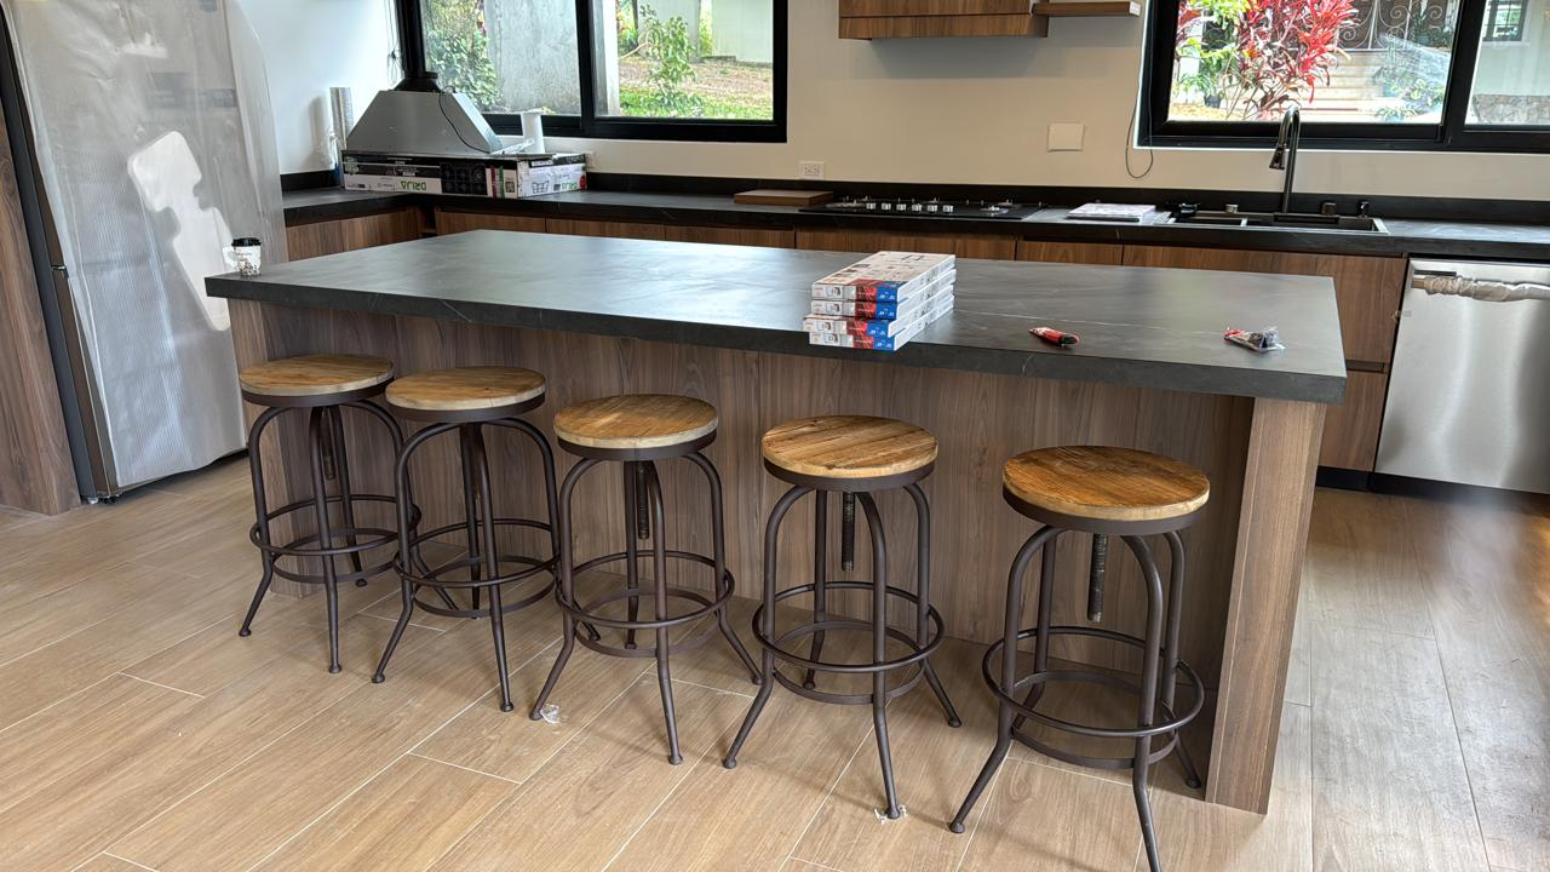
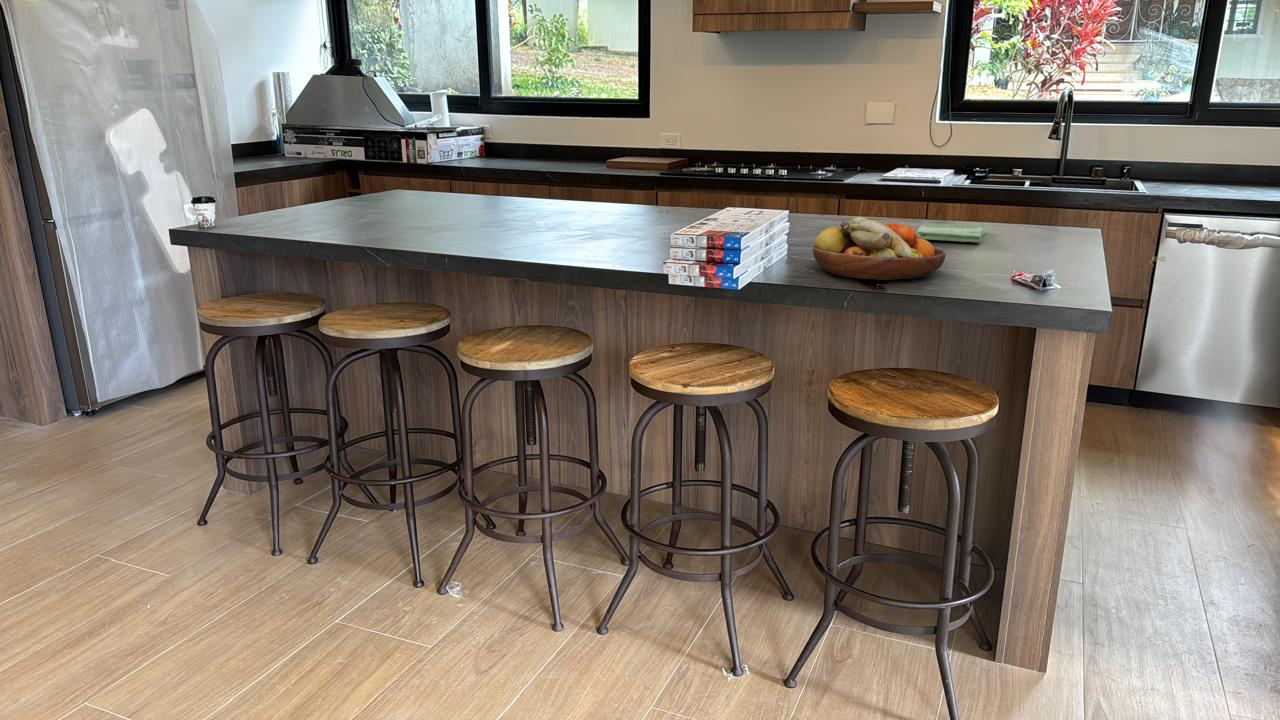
+ fruit bowl (879, 244)
+ dish towel (950, 231)
